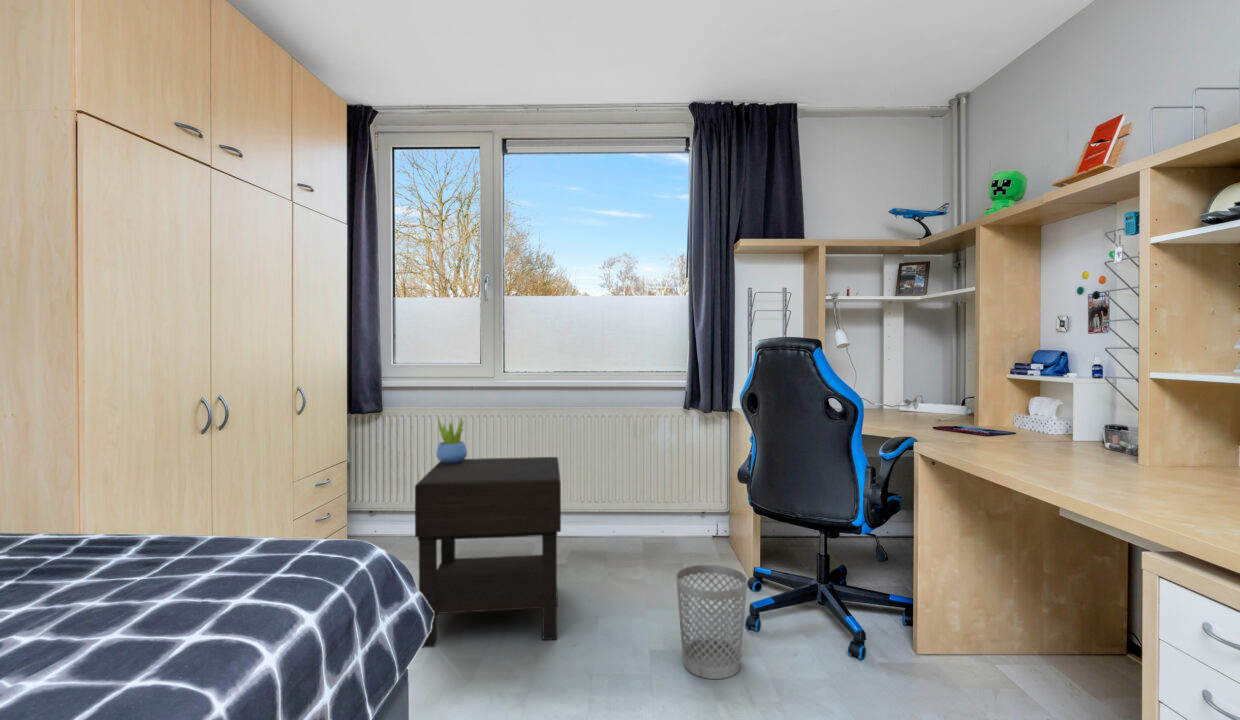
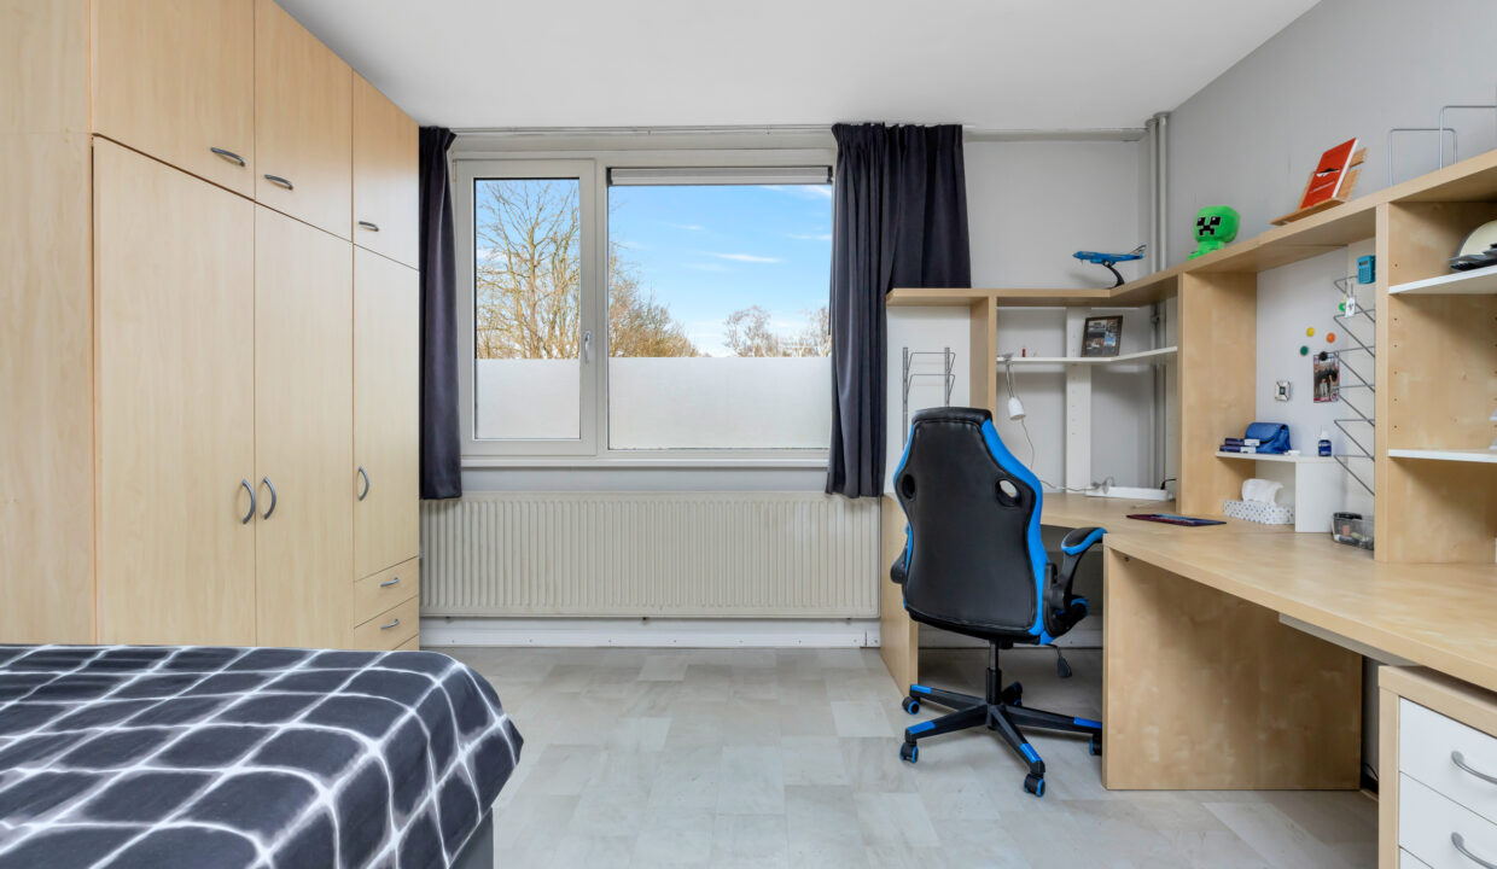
- nightstand (495, 537)
- succulent plant (452, 438)
- wastebasket (710, 621)
